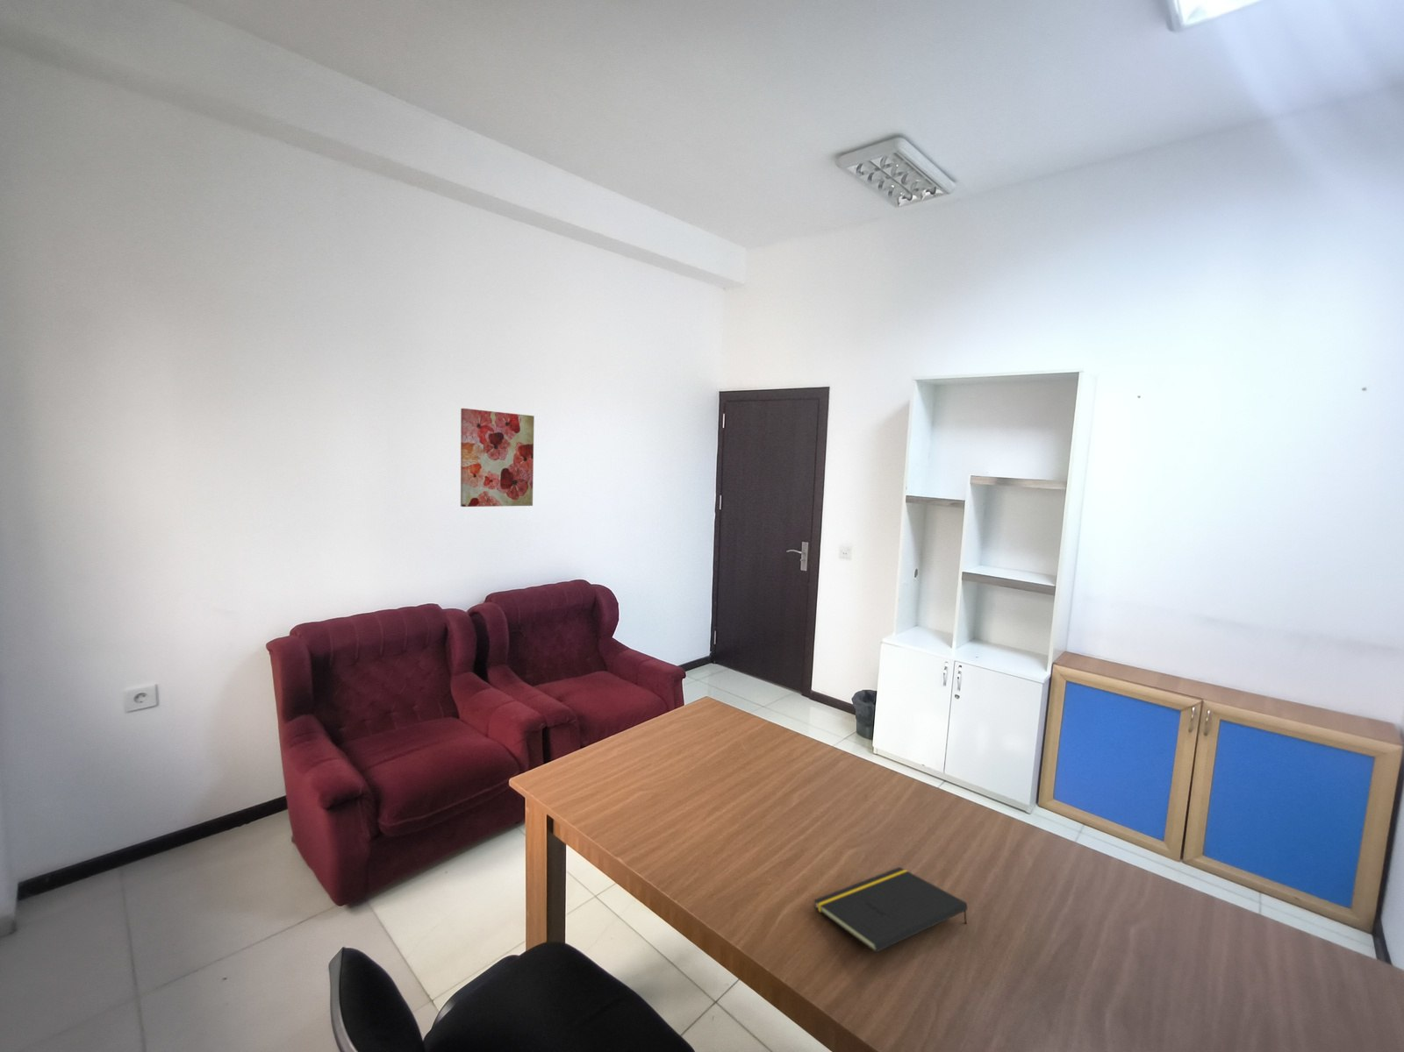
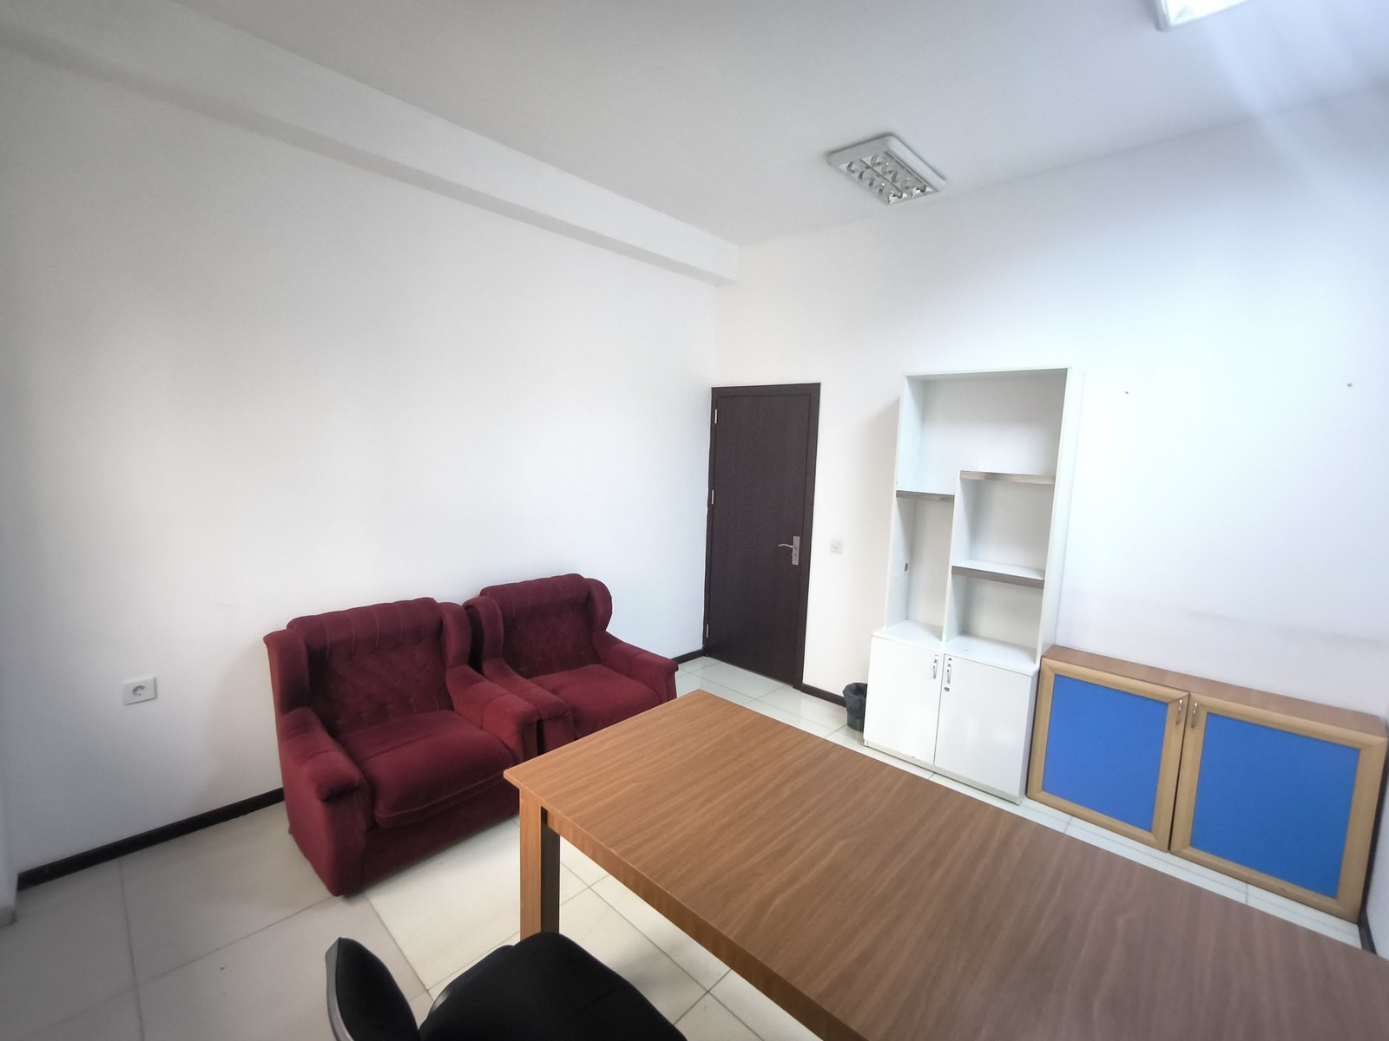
- wall art (499, 460)
- notepad (889, 905)
